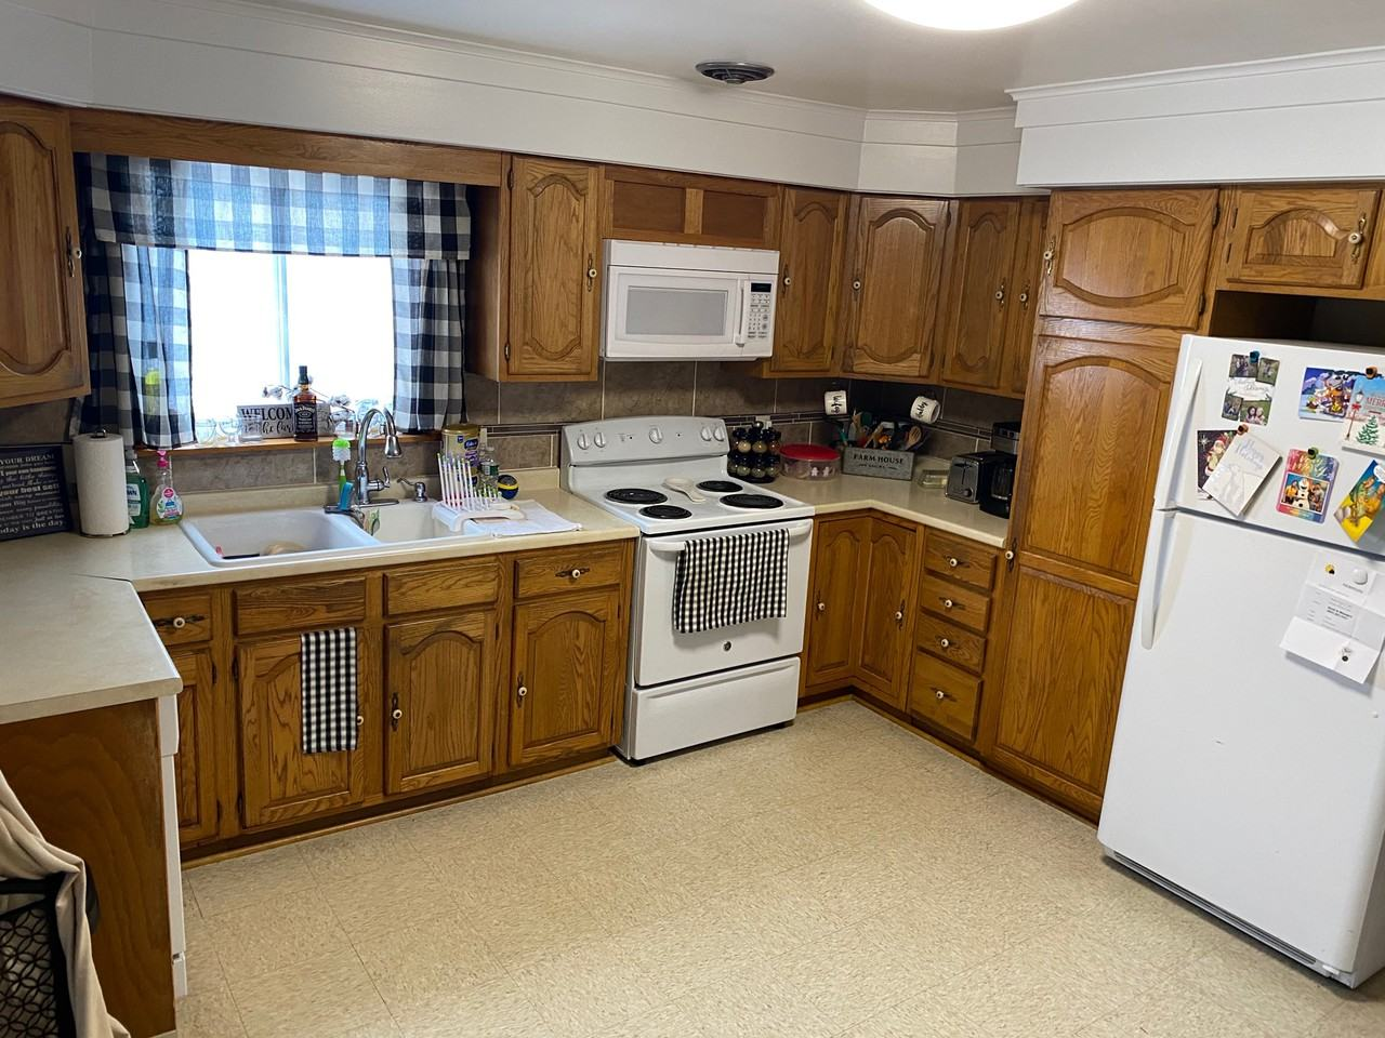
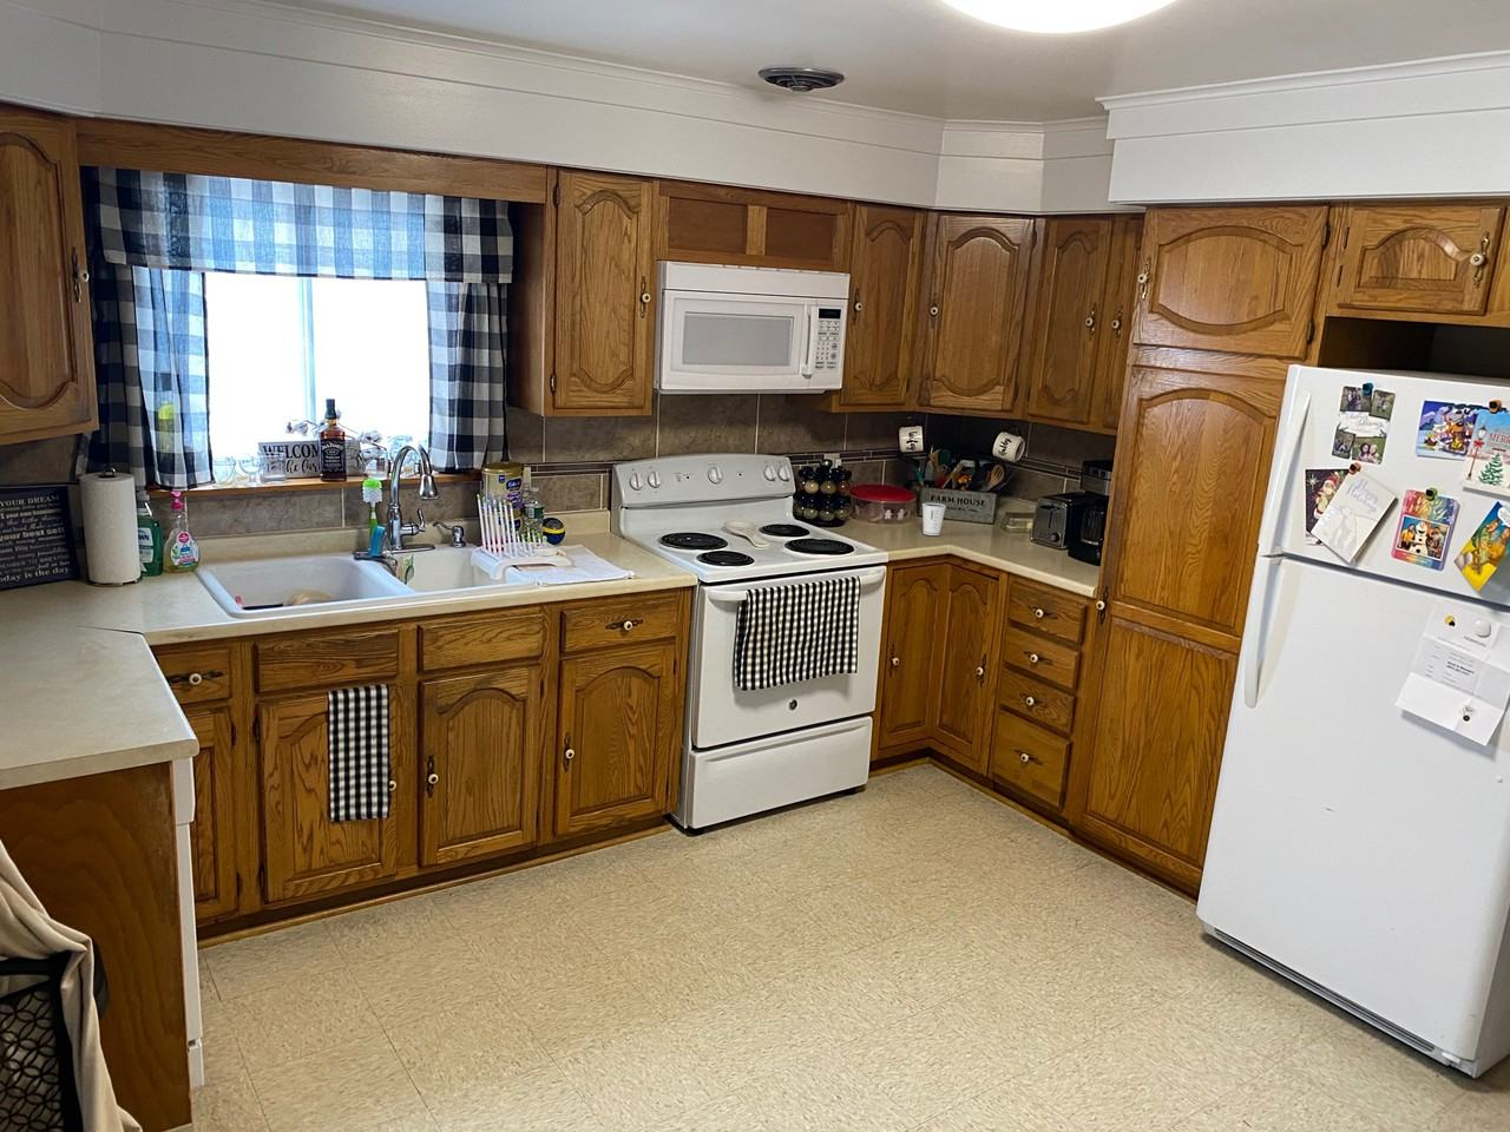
+ dixie cup (932, 518)
